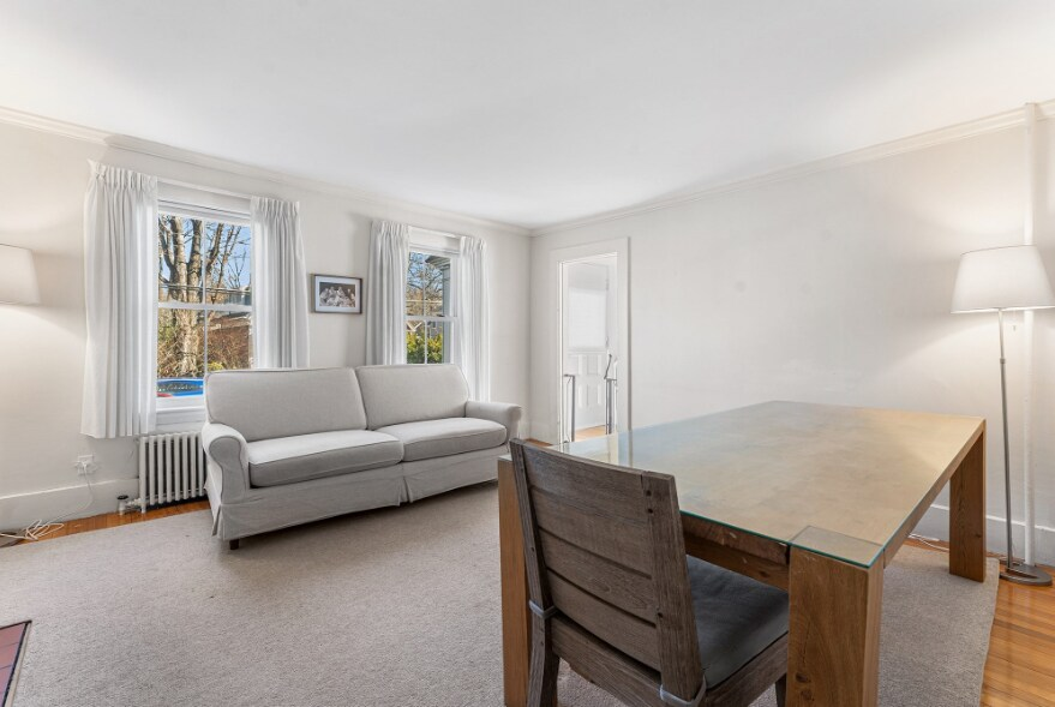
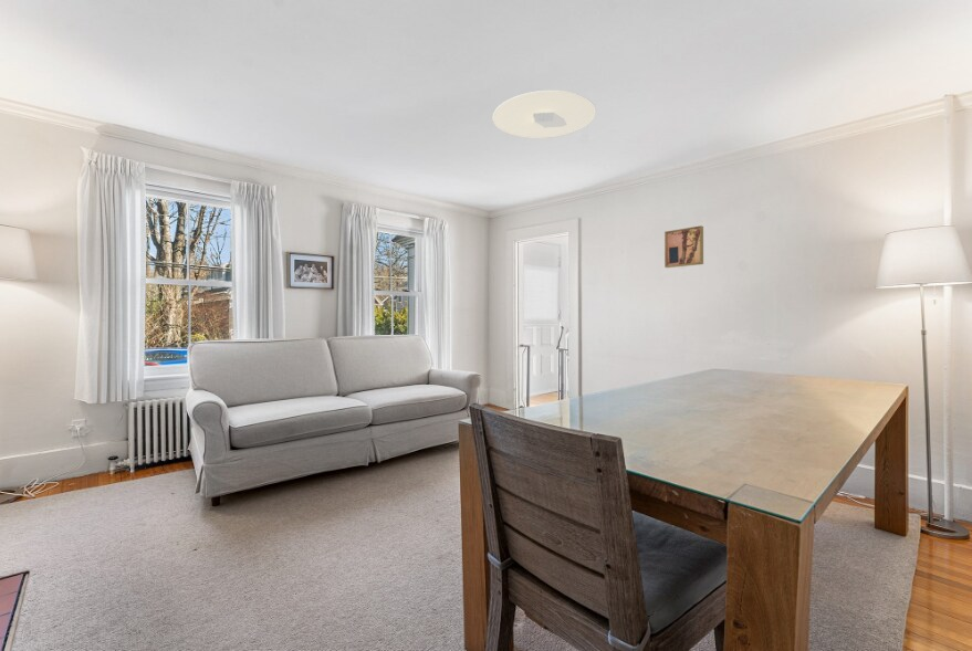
+ ceiling light (543, 112)
+ wall art (683, 246)
